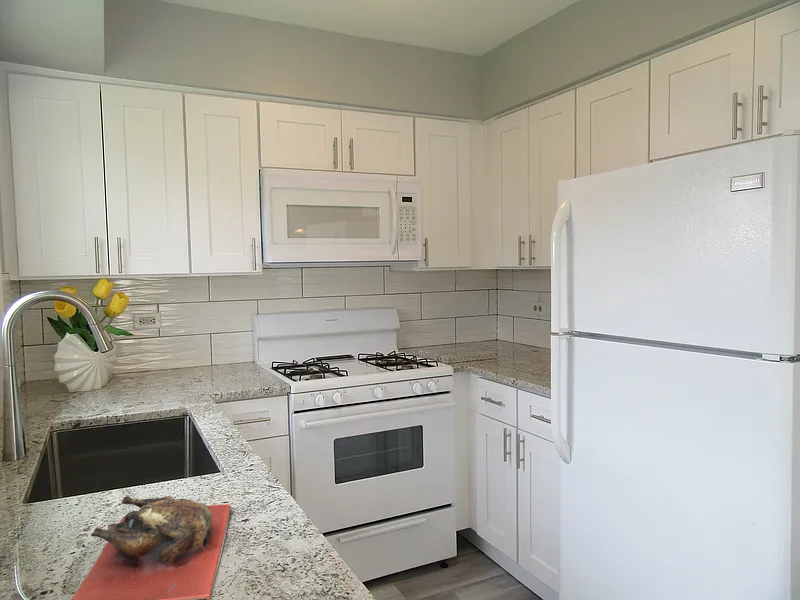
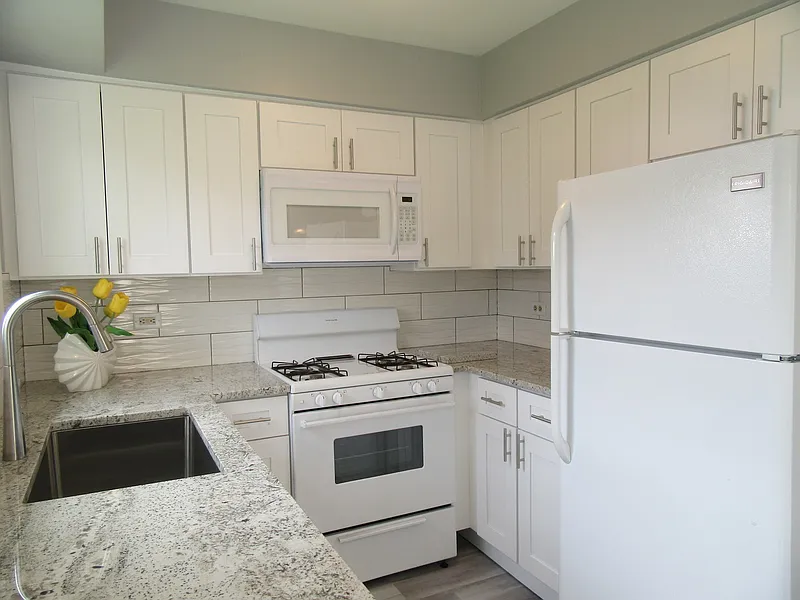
- cutting board (160, 529)
